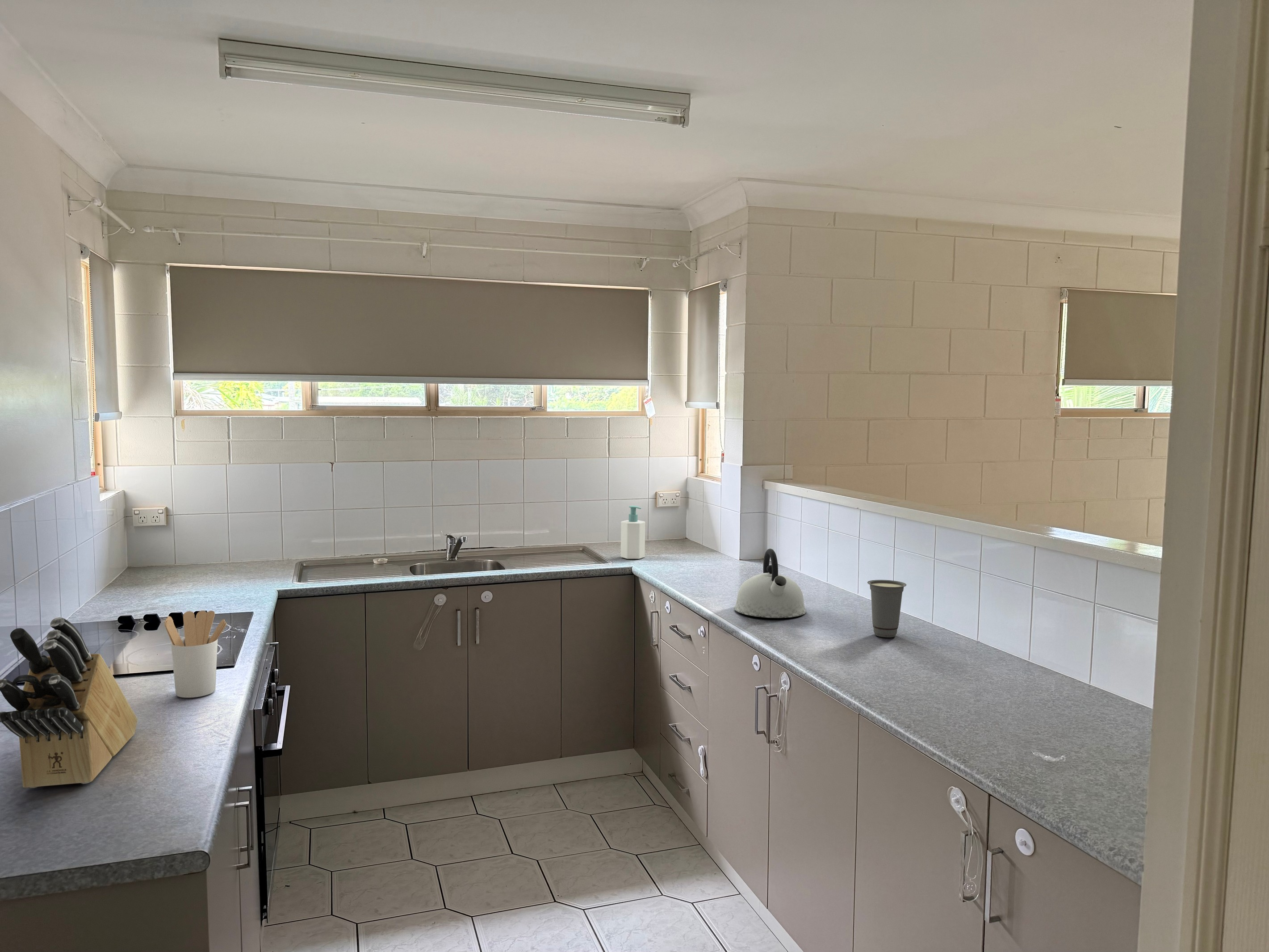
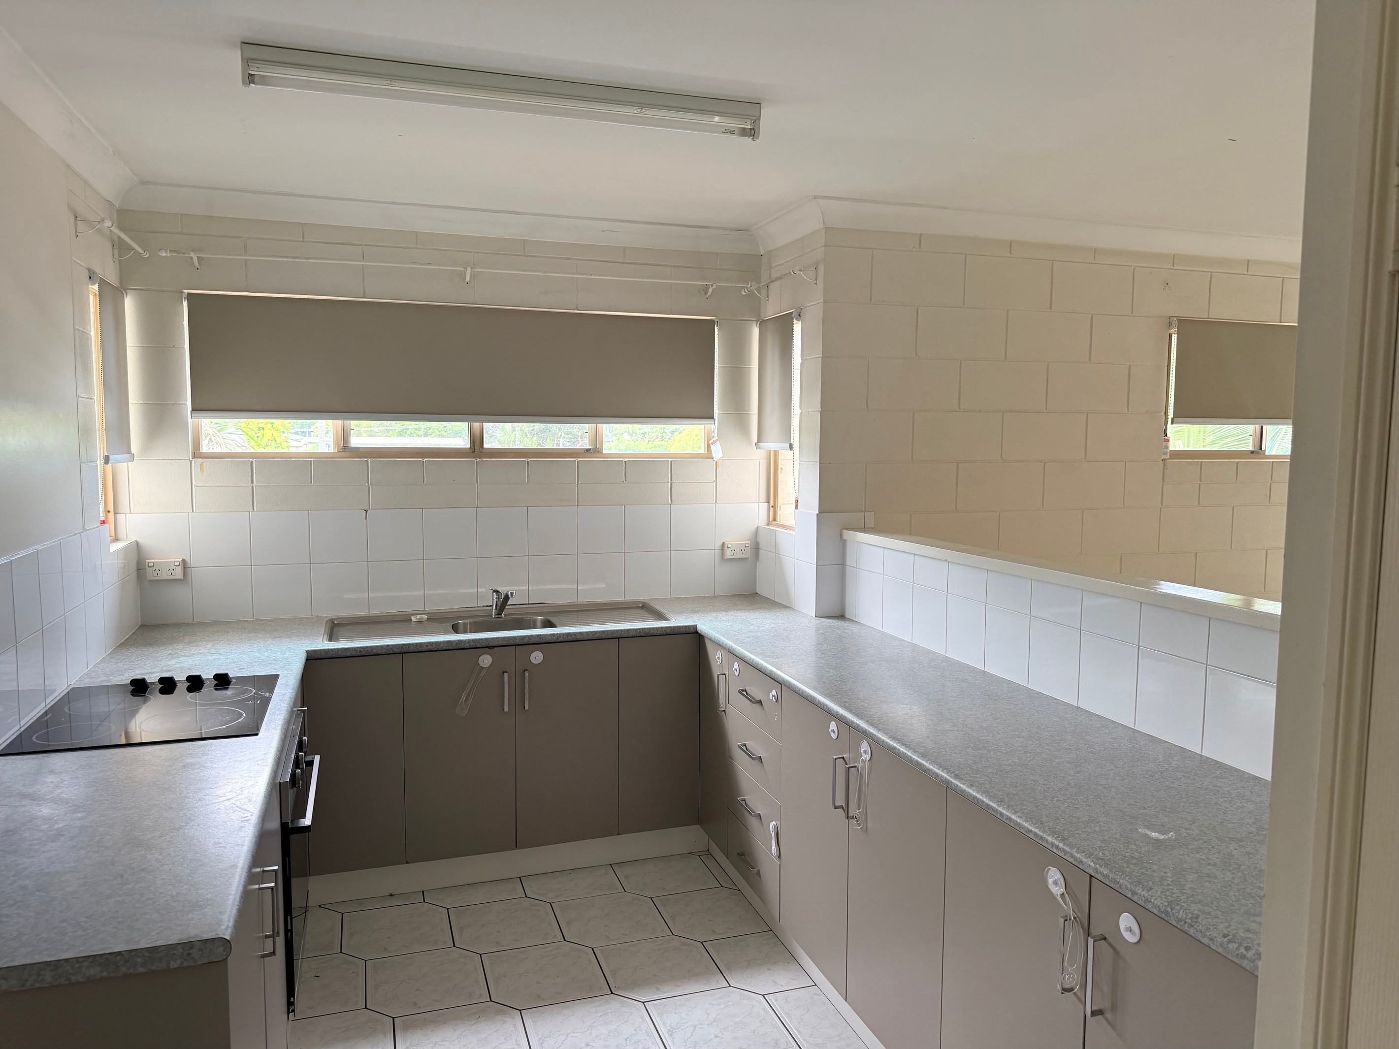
- utensil holder (196, 651)
- kettle (771, 580)
- knife block (71, 688)
- cup (886, 609)
- soap bottle (633, 532)
